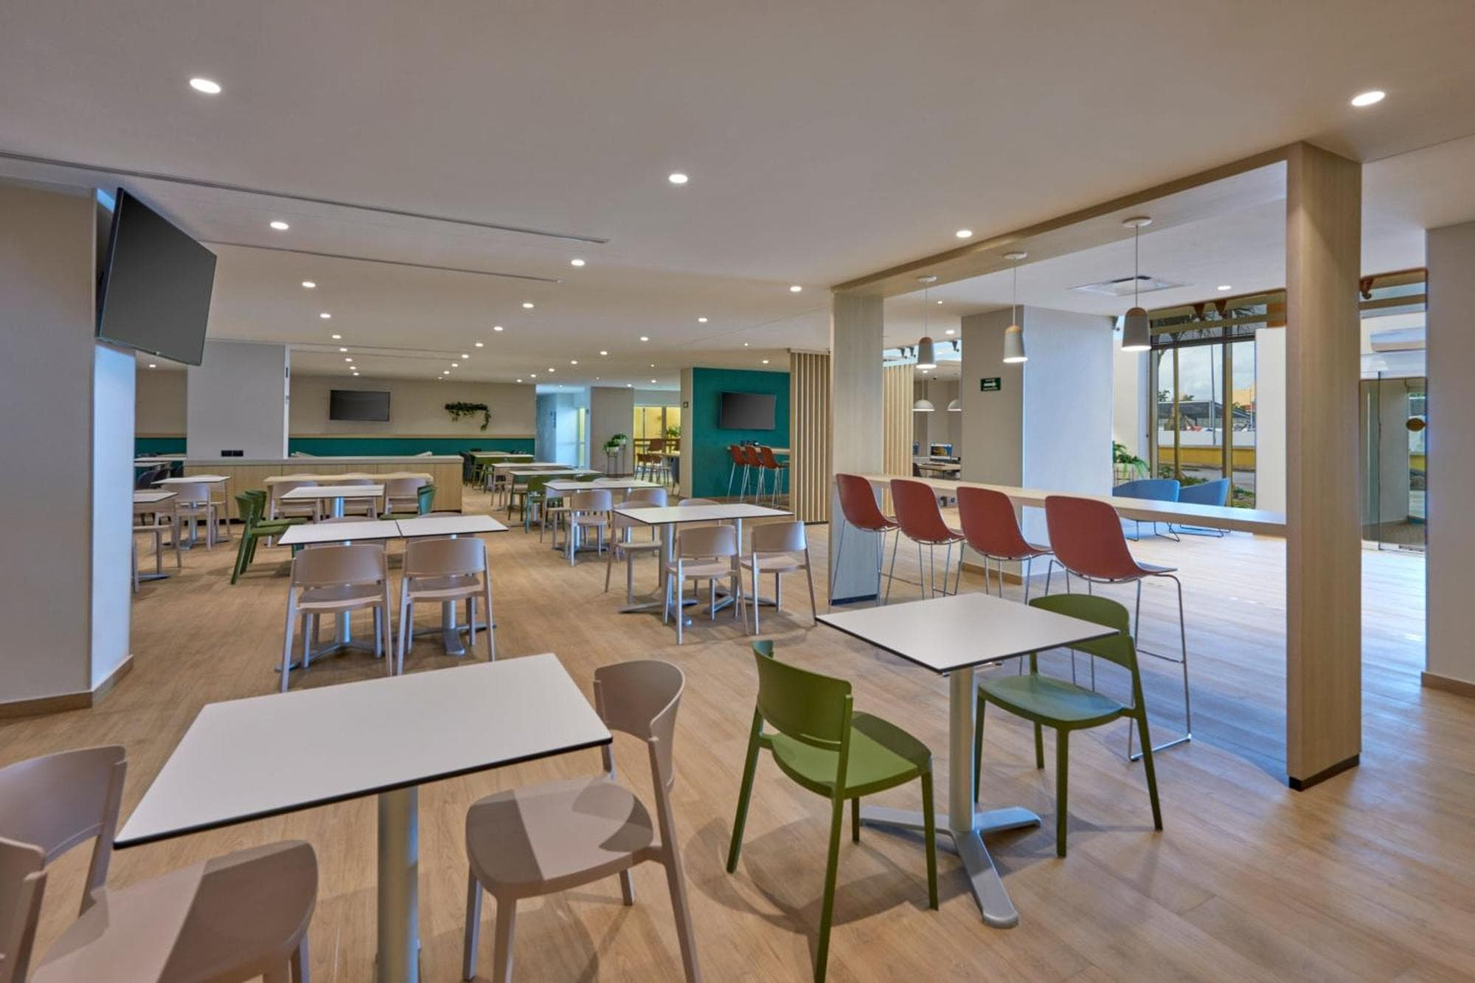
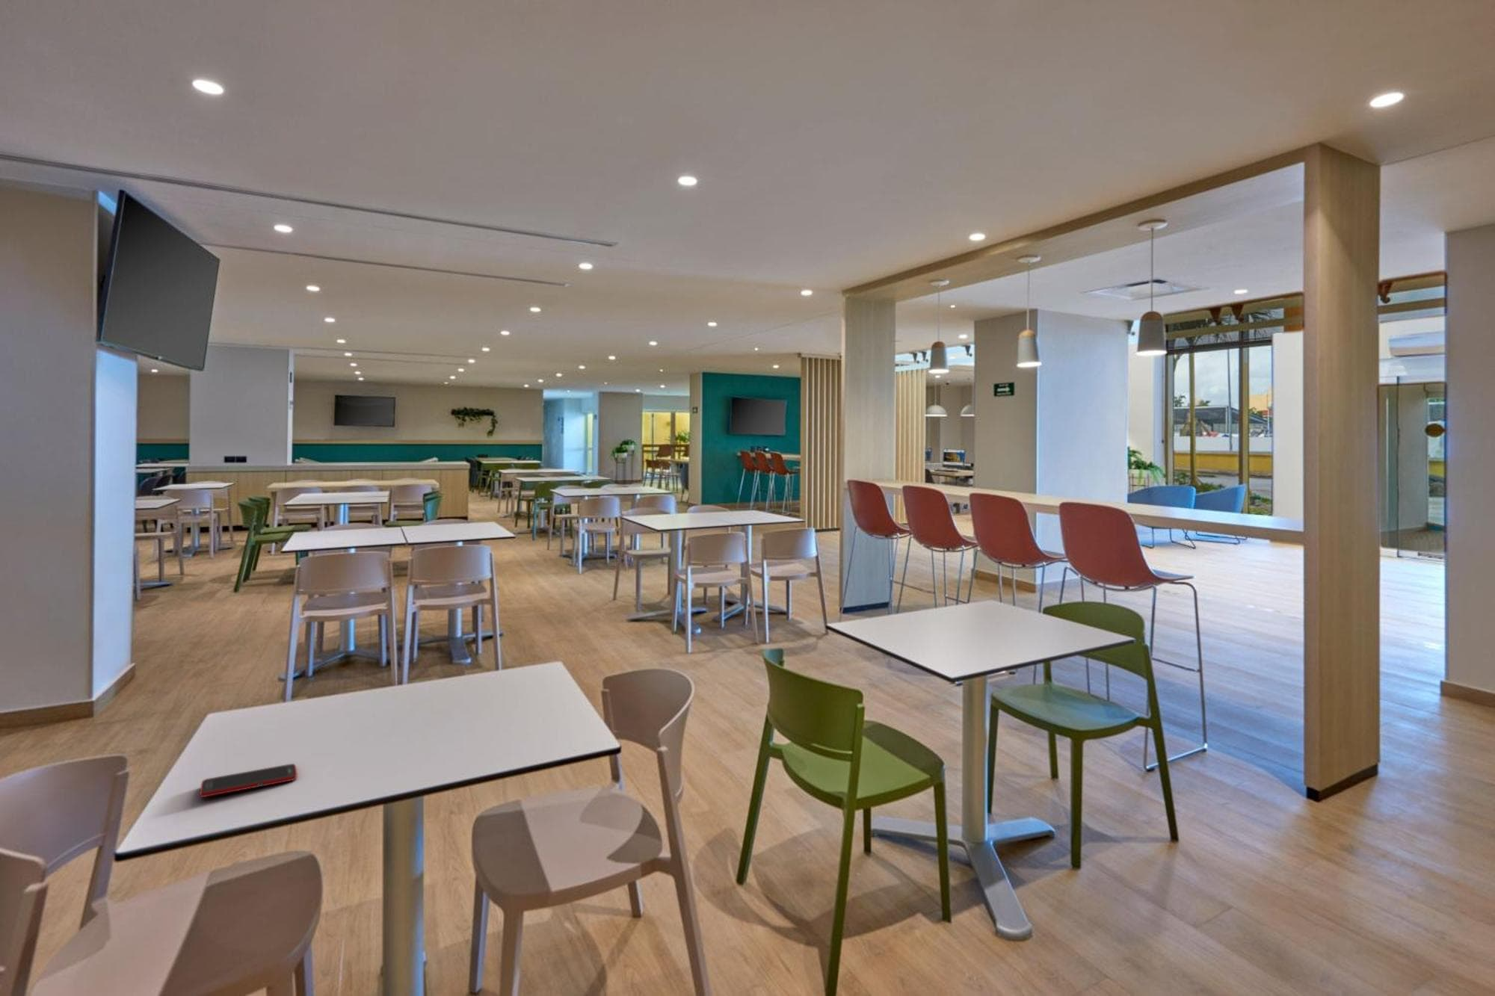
+ cell phone (250, 779)
